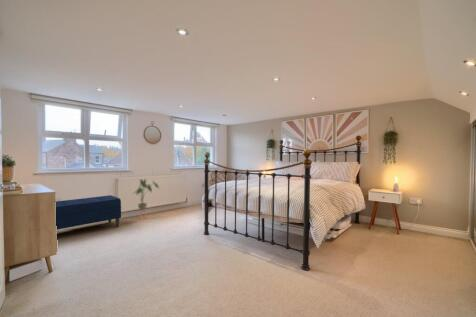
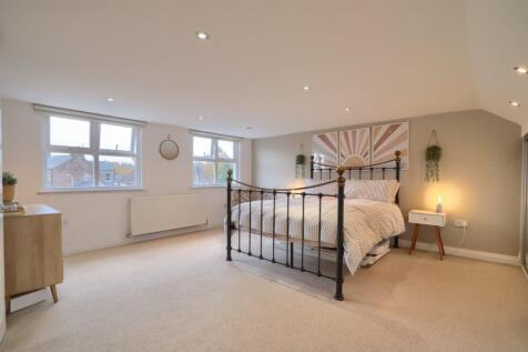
- bench (81, 215)
- house plant (143, 198)
